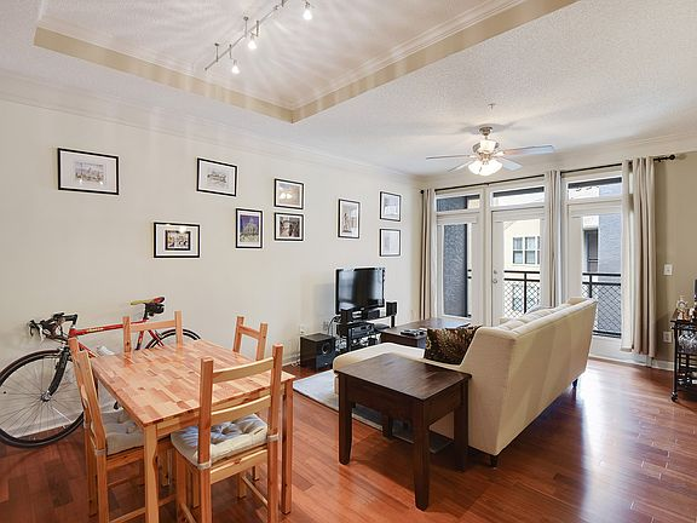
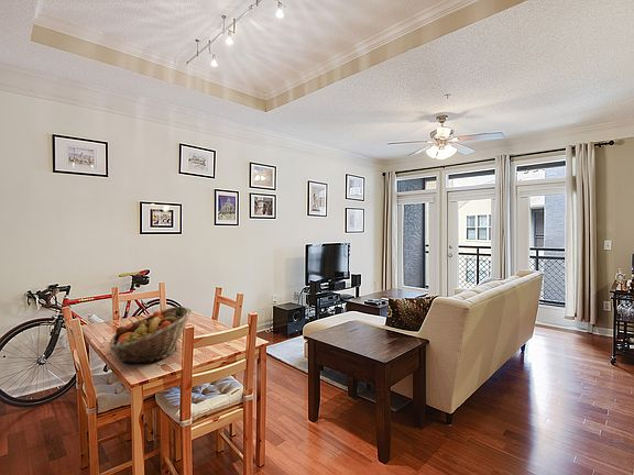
+ fruit basket (152, 332)
